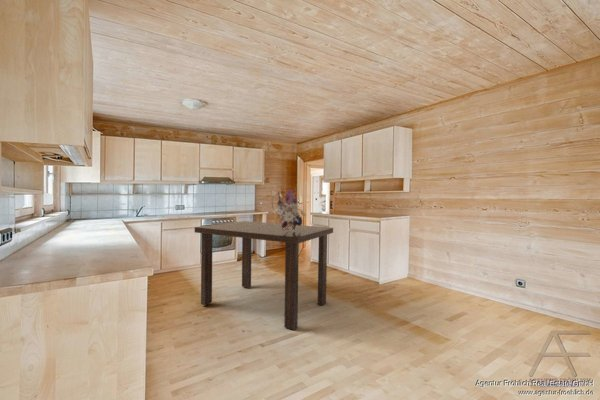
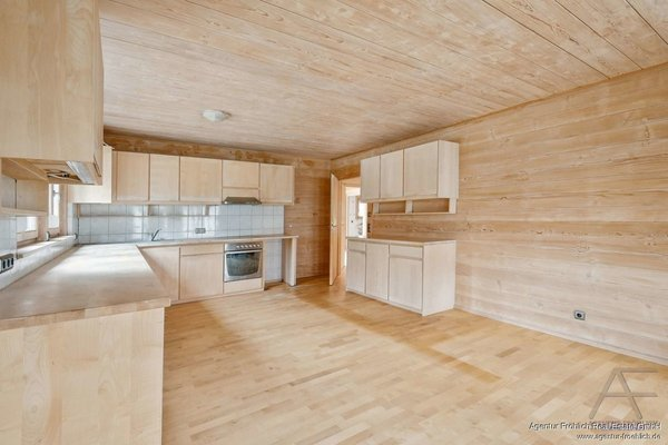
- dining table (250, 266)
- bouquet (285, 204)
